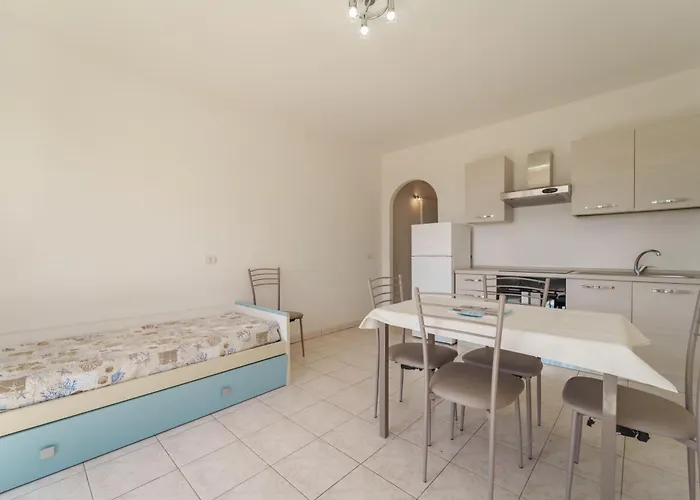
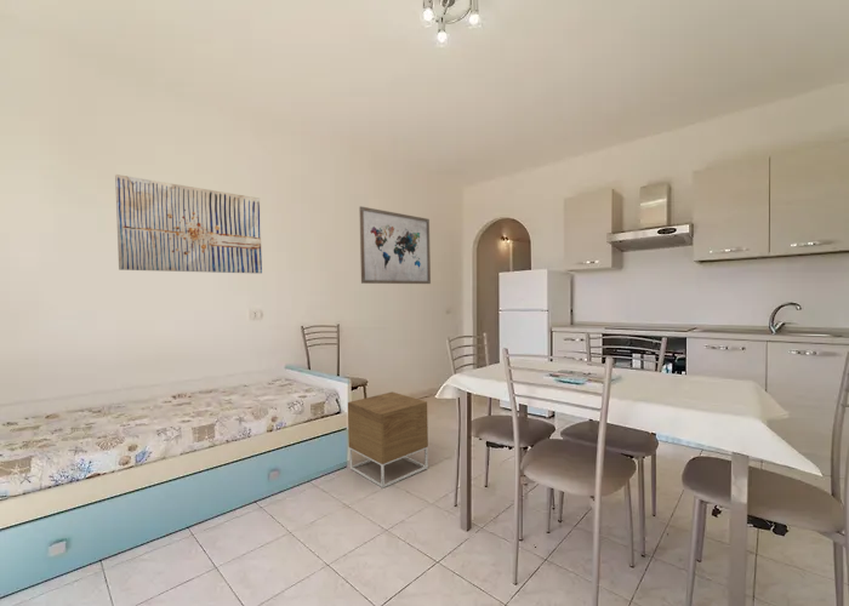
+ nightstand (387, 435)
+ wall art (196, 229)
+ wall art (398, 248)
